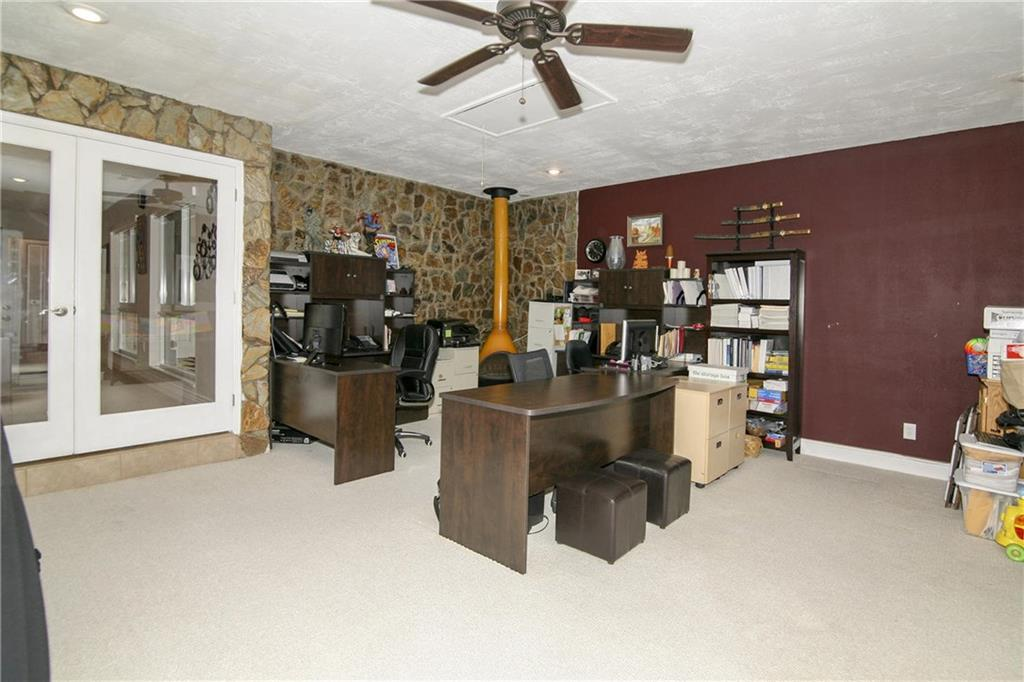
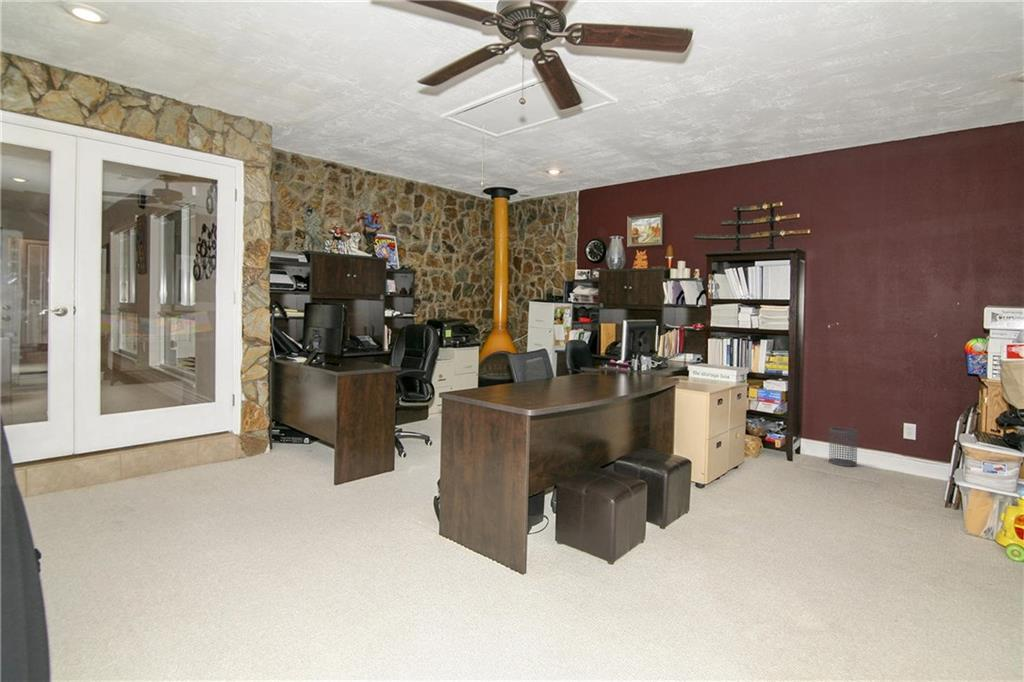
+ wastebasket (843, 446)
